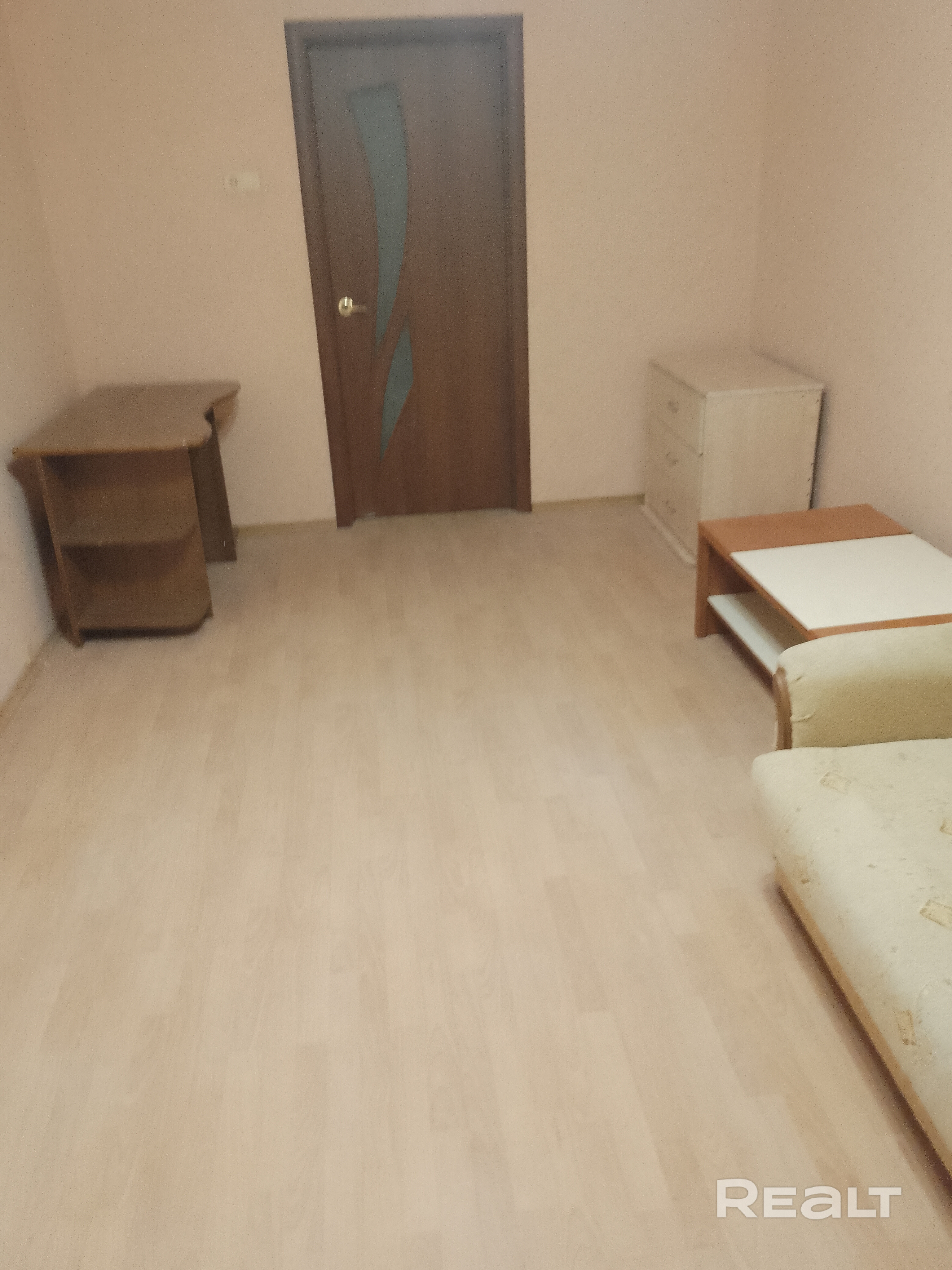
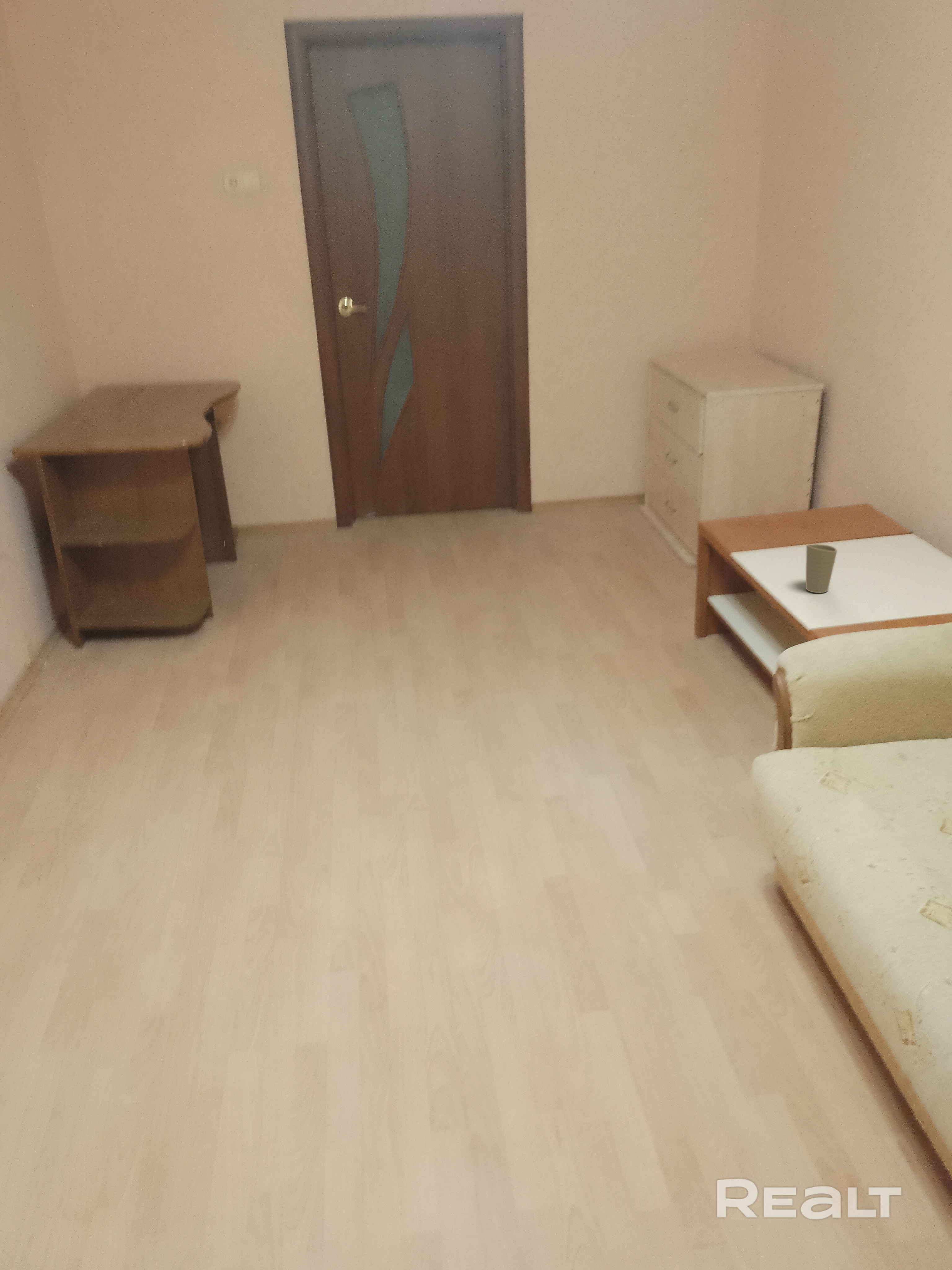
+ cup (819, 567)
